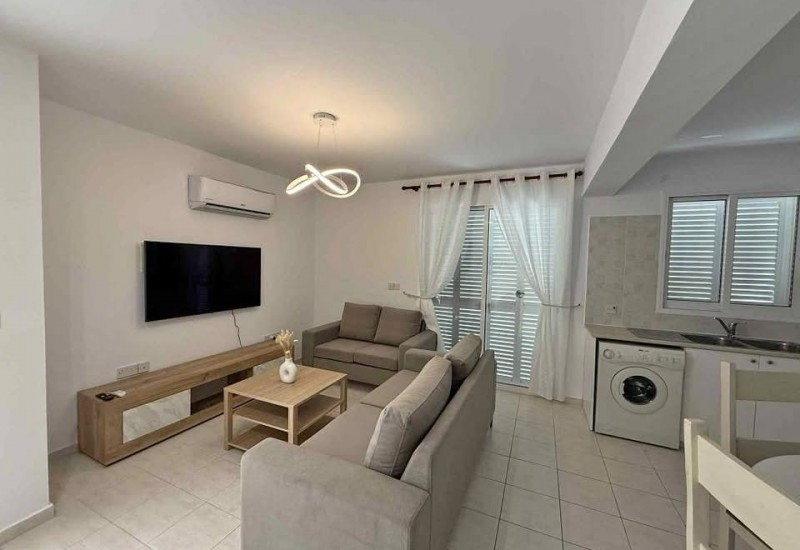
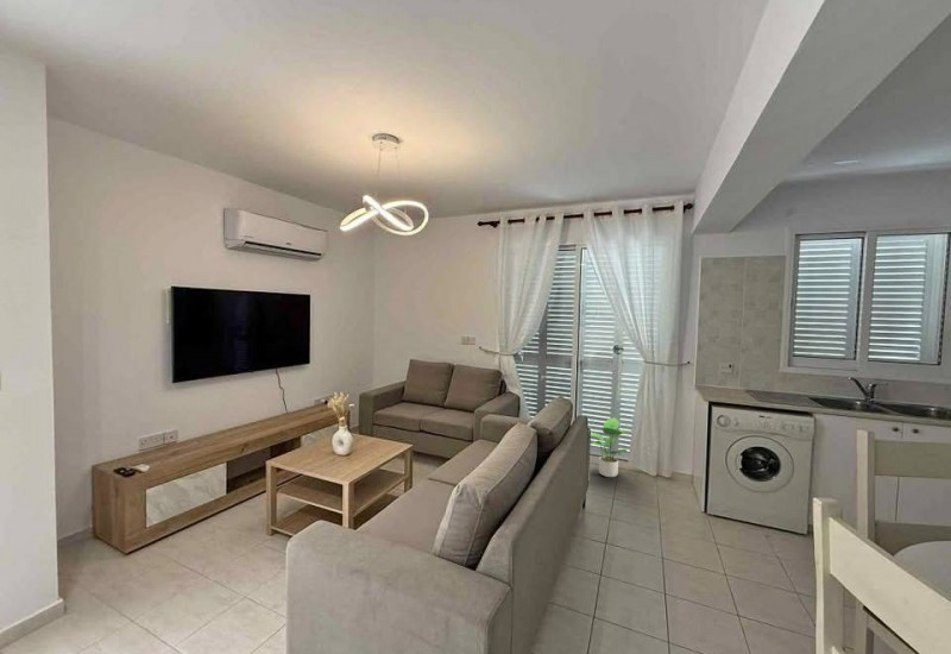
+ potted plant (606, 446)
